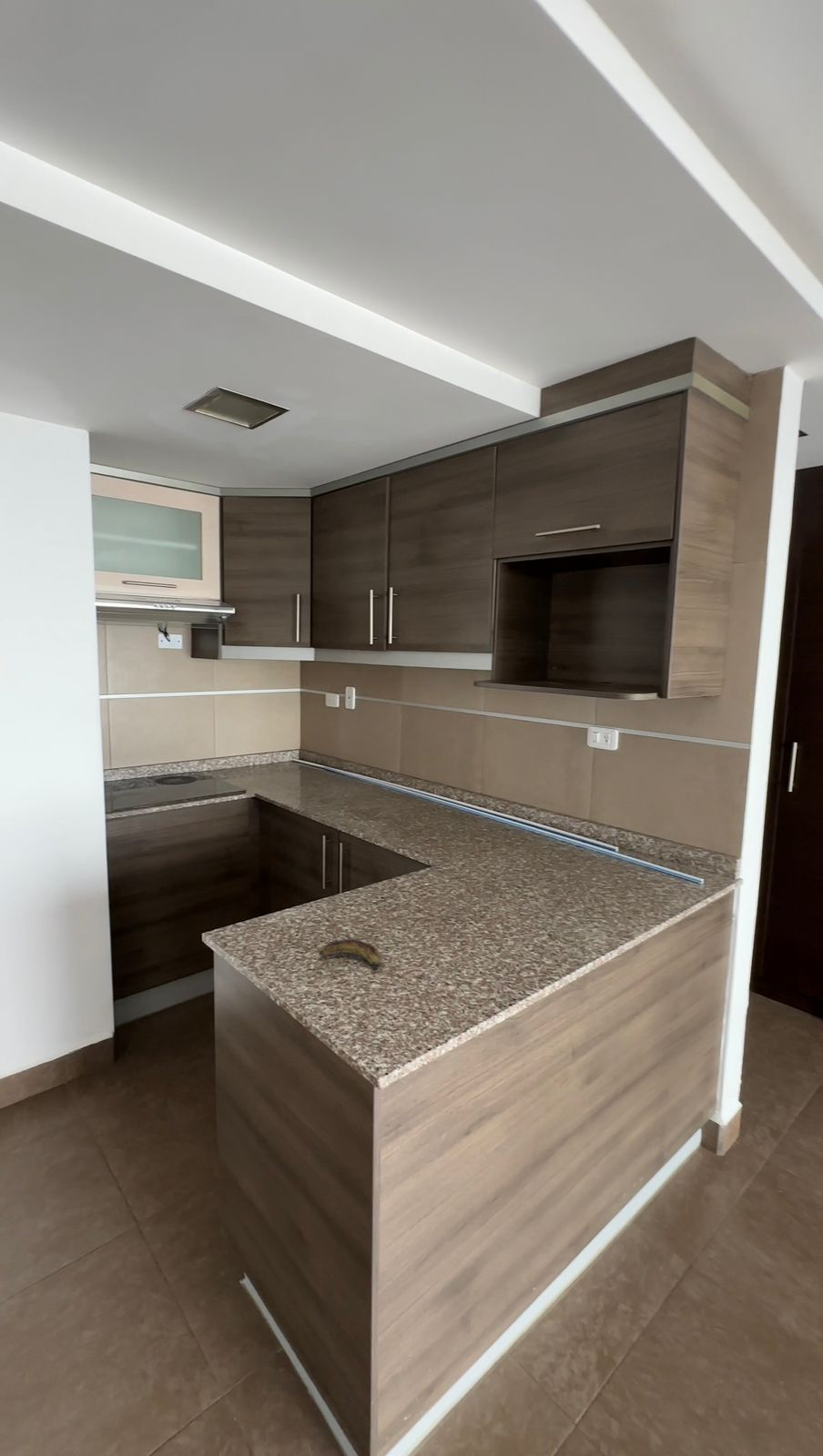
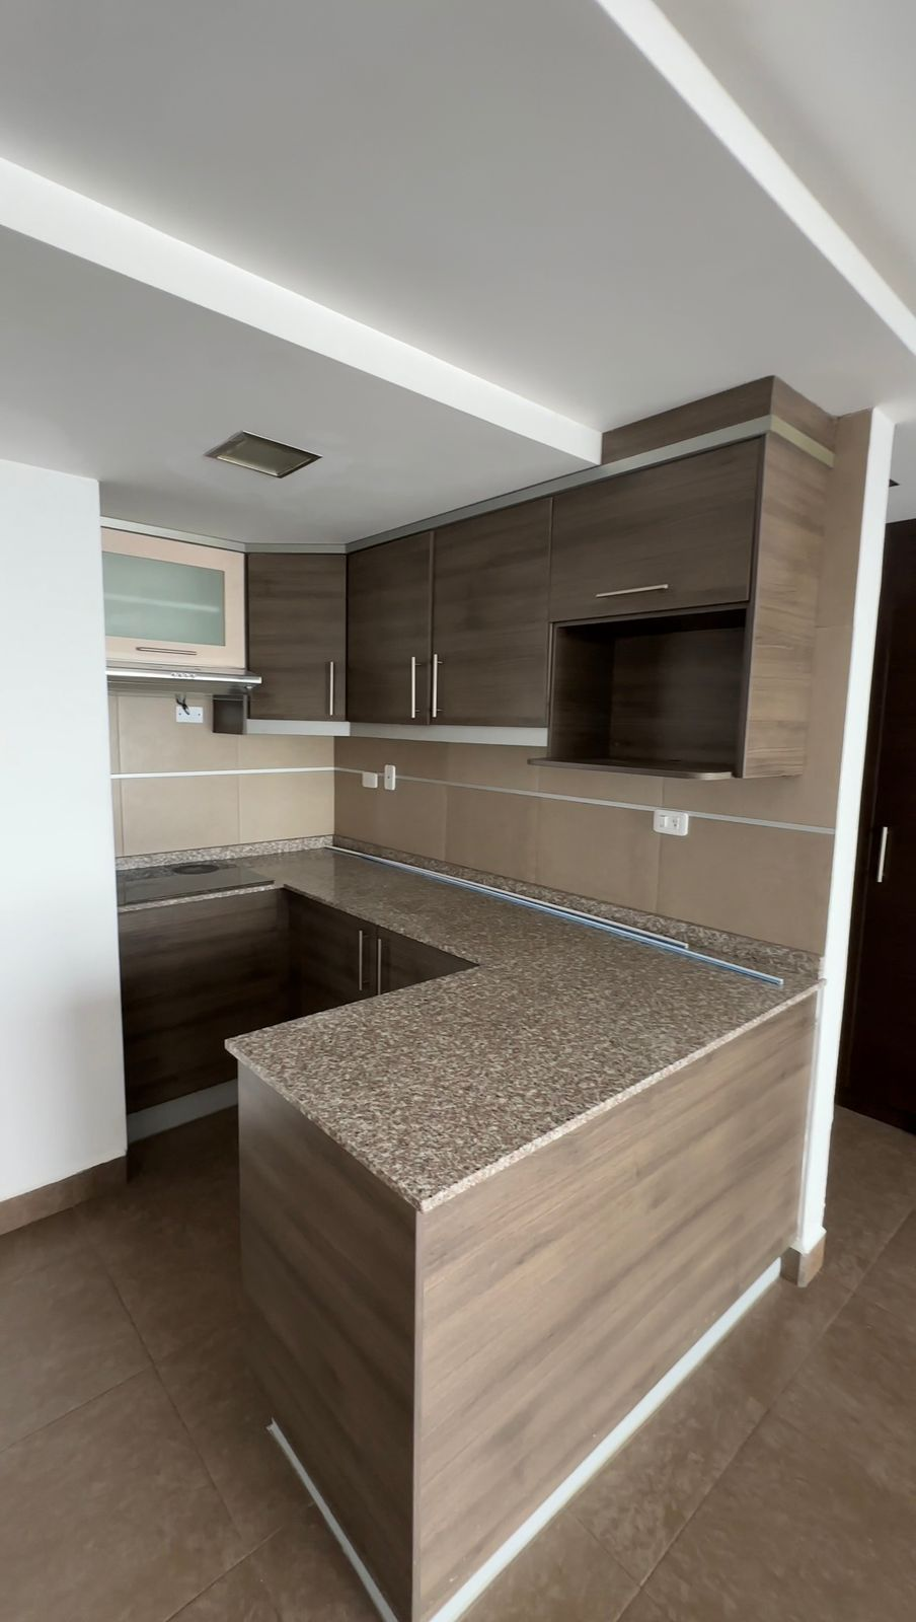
- banana (351, 953)
